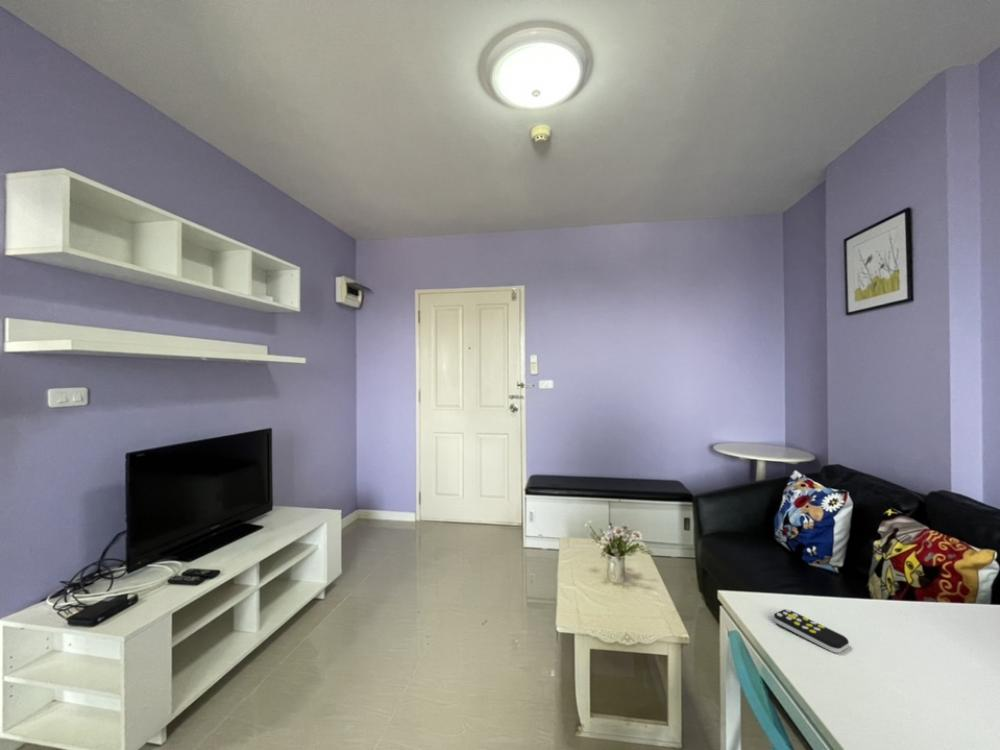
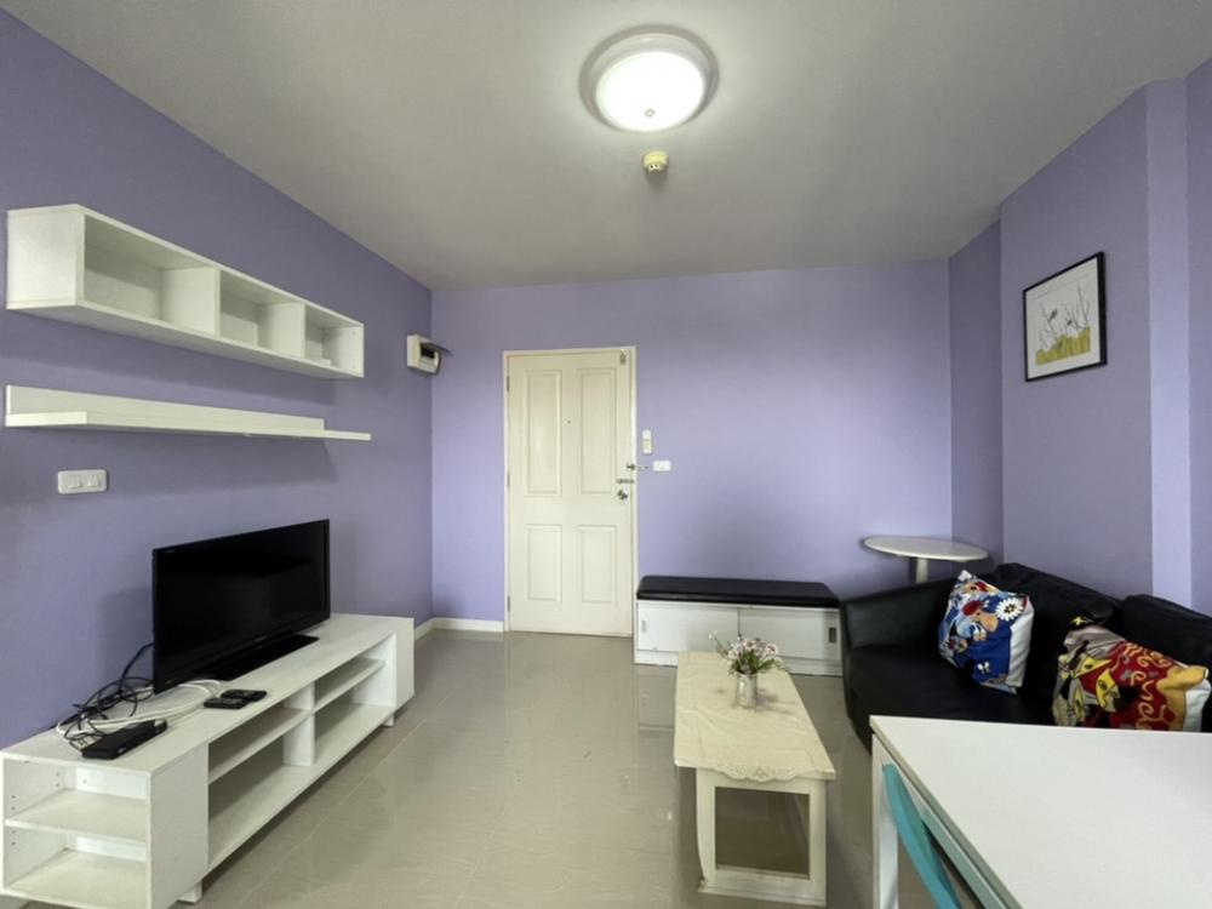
- remote control (809, 629)
